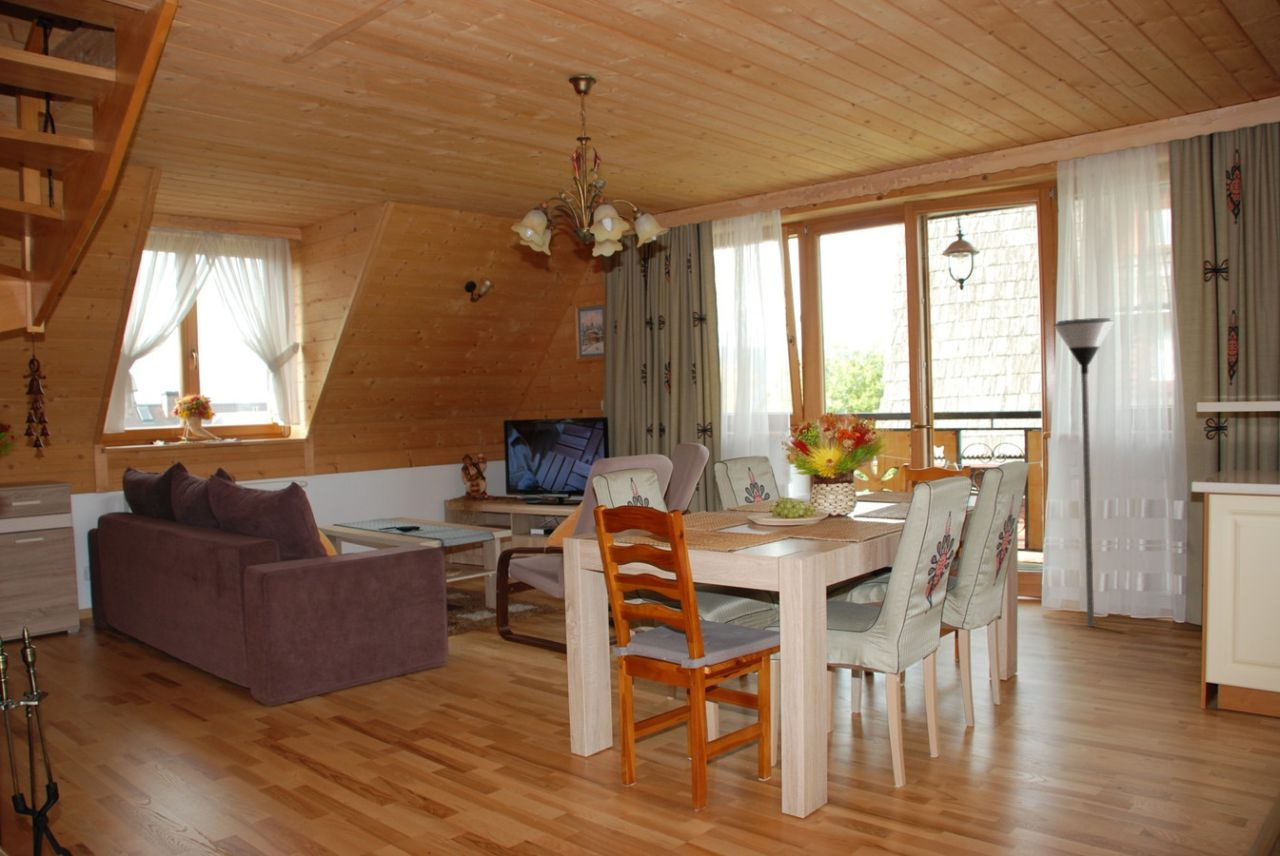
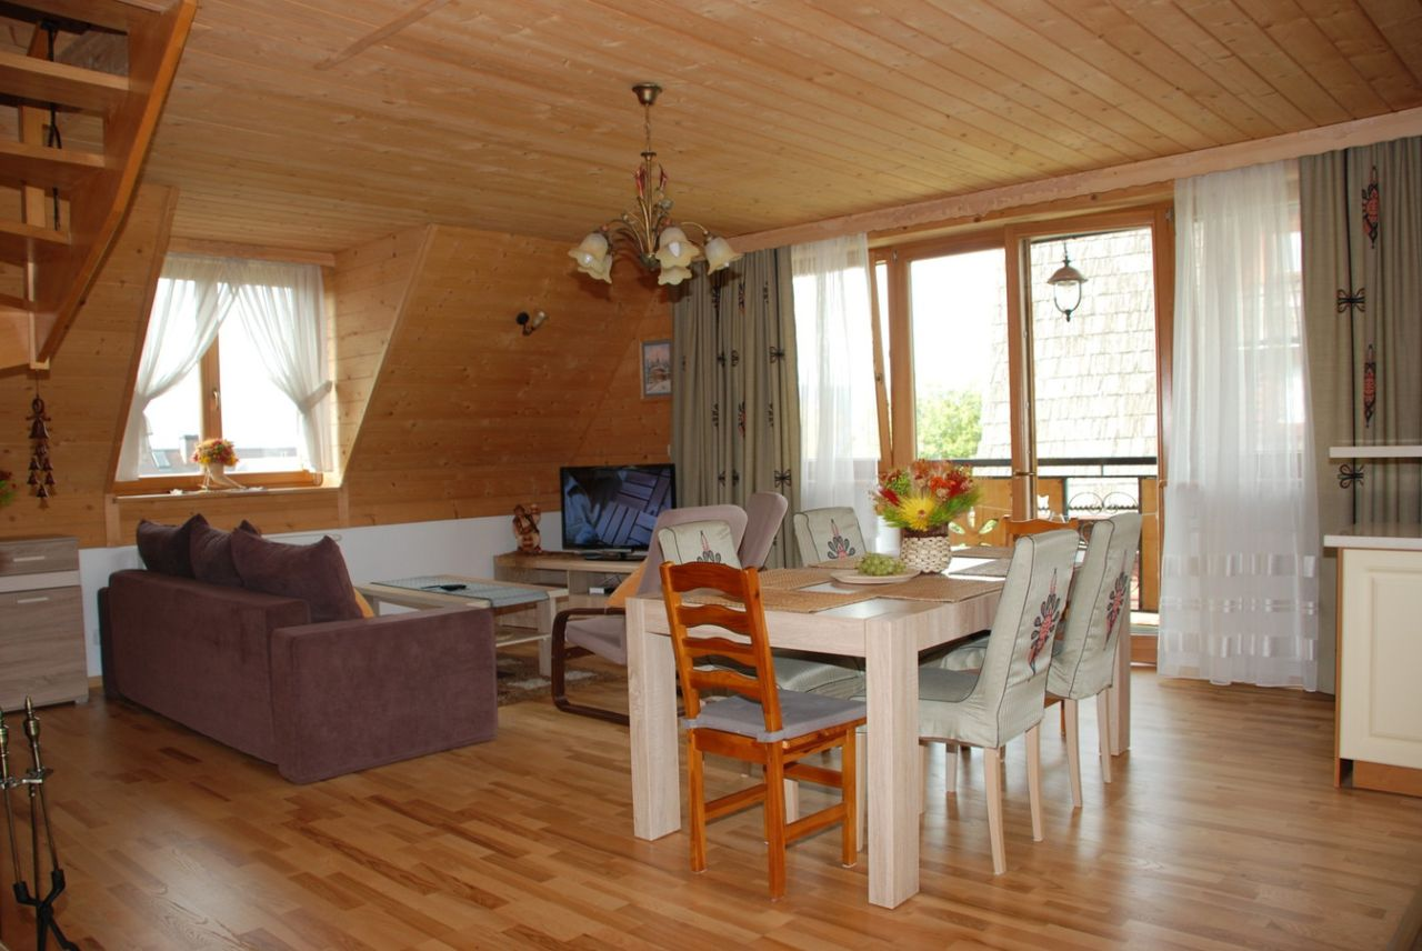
- floor lamp (1087, 473)
